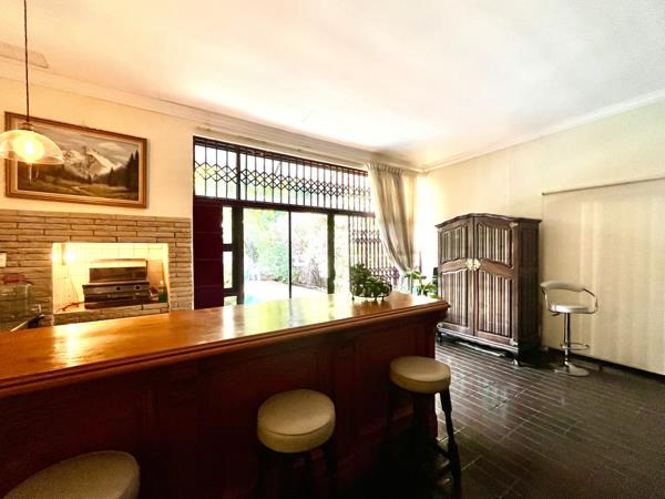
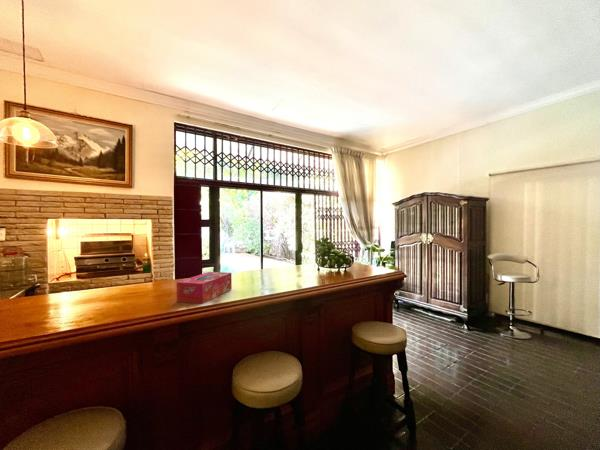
+ tissue box (206, 286)
